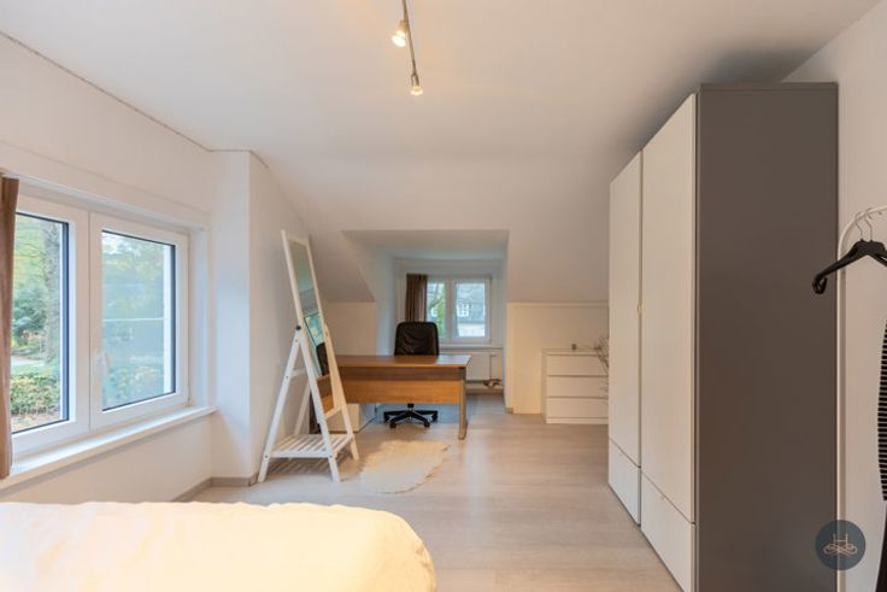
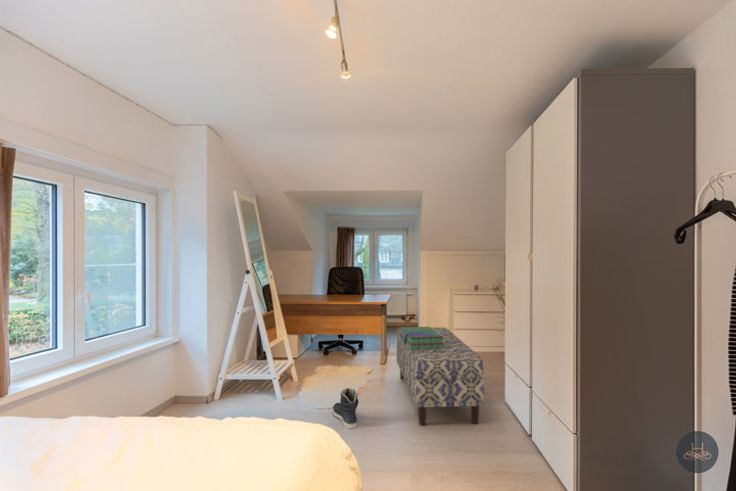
+ stack of books (420, 337)
+ bench (433, 369)
+ sneaker (344, 402)
